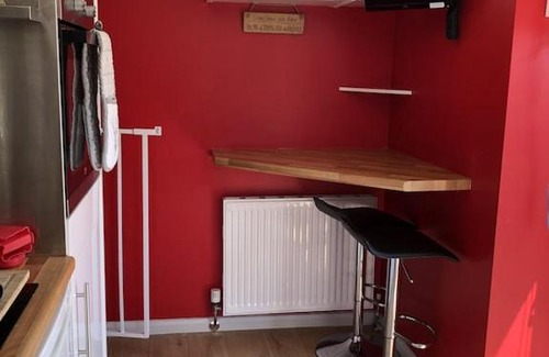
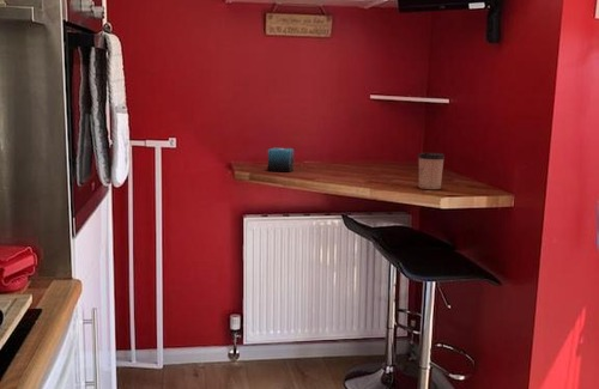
+ cup (430, 170)
+ candle (280, 154)
